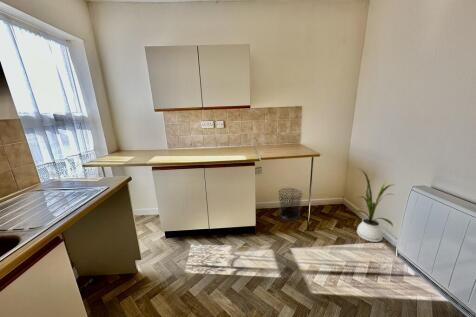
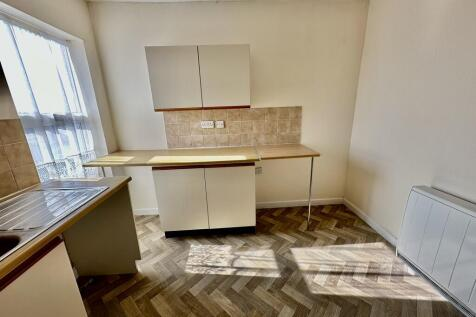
- house plant (371, 205)
- waste bin (289, 203)
